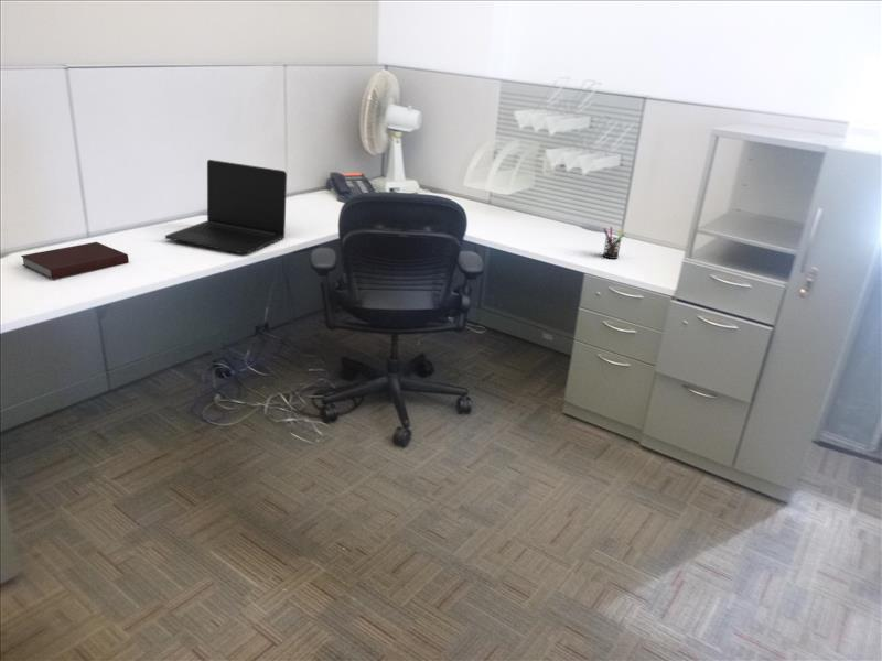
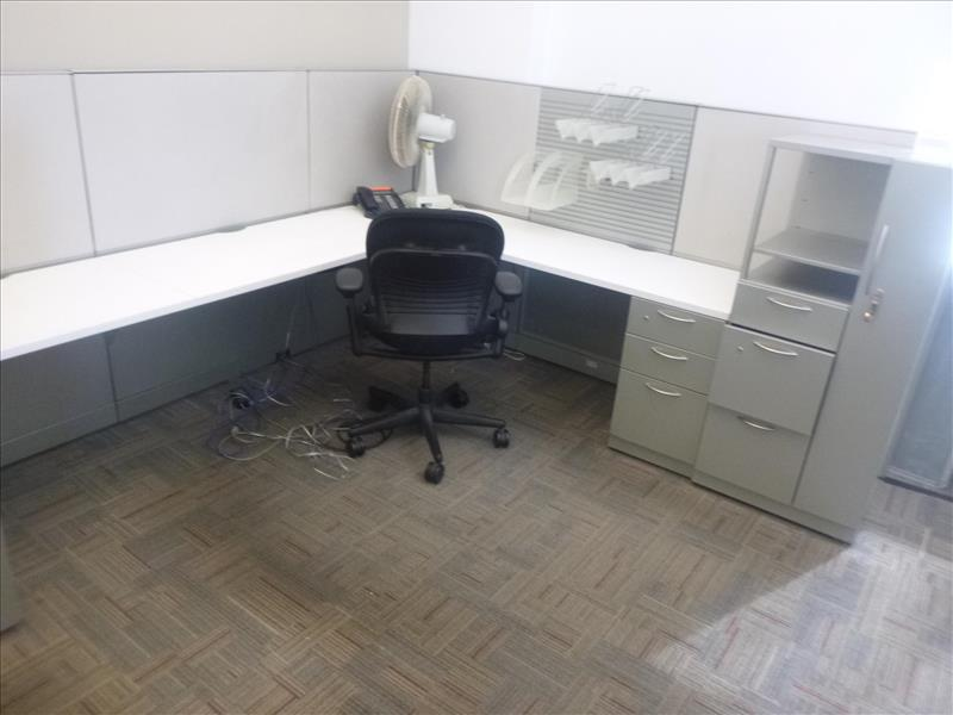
- pen holder (613, 241)
- laptop (226, 205)
- notebook (75, 259)
